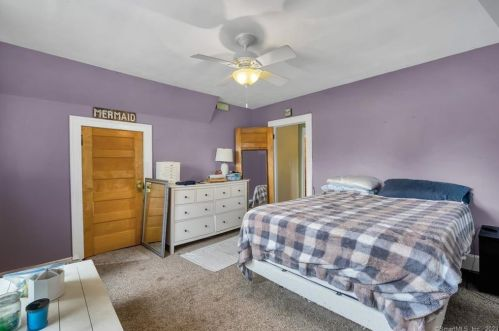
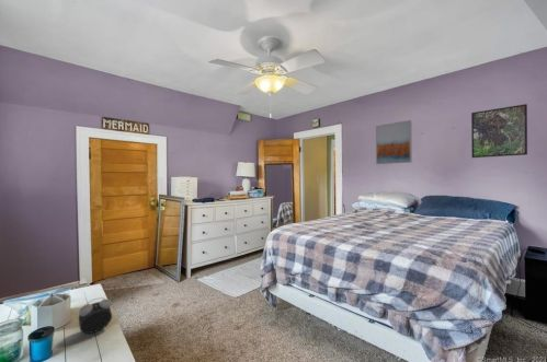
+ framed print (498, 132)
+ wall art (392, 143)
+ alarm clock (95, 313)
